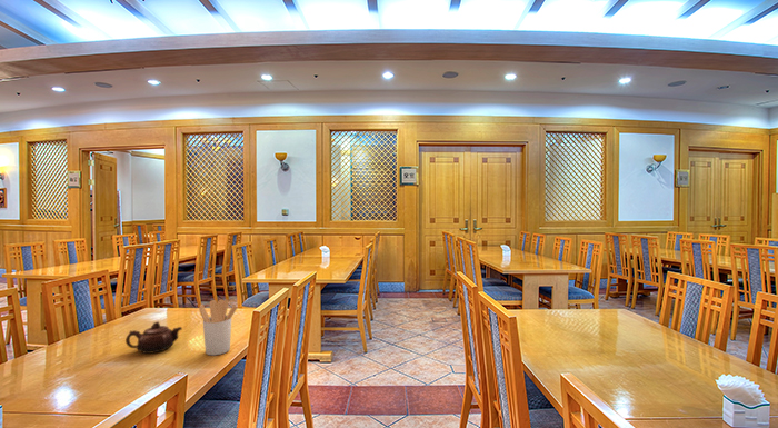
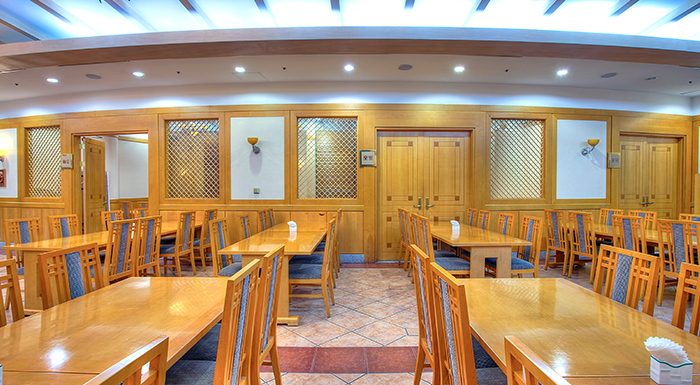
- utensil holder (218, 325)
- teapot (154, 335)
